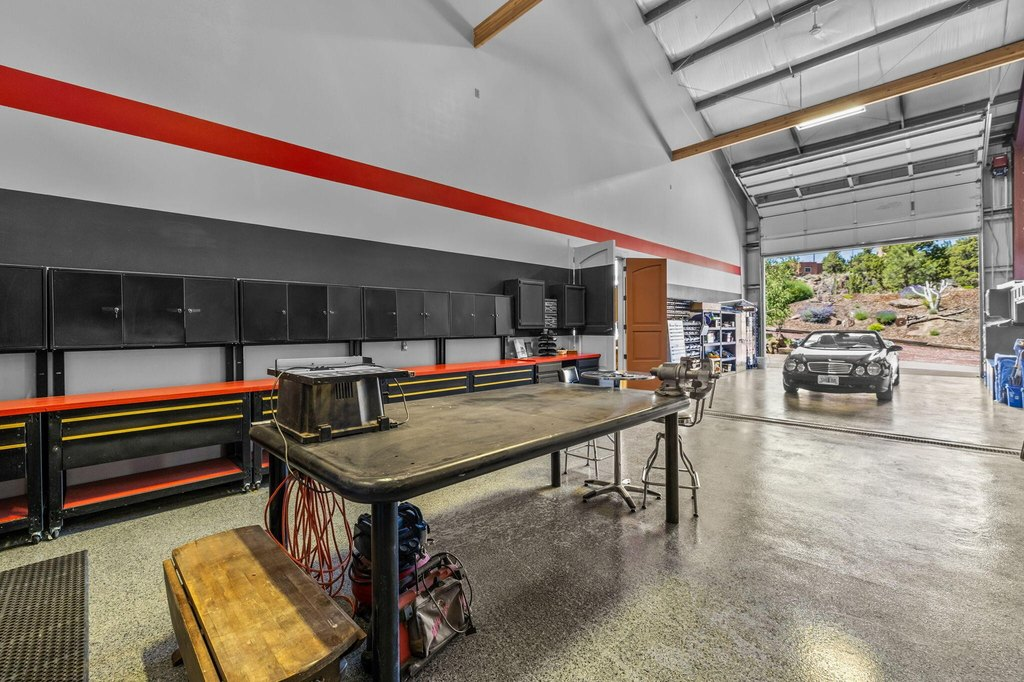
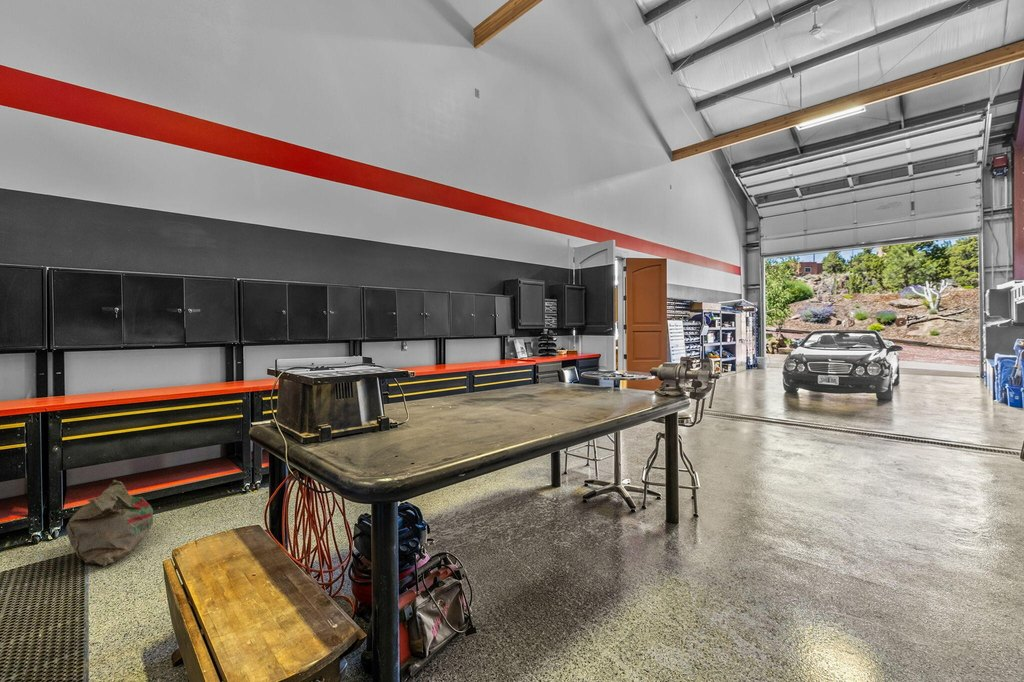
+ bag (112, 517)
